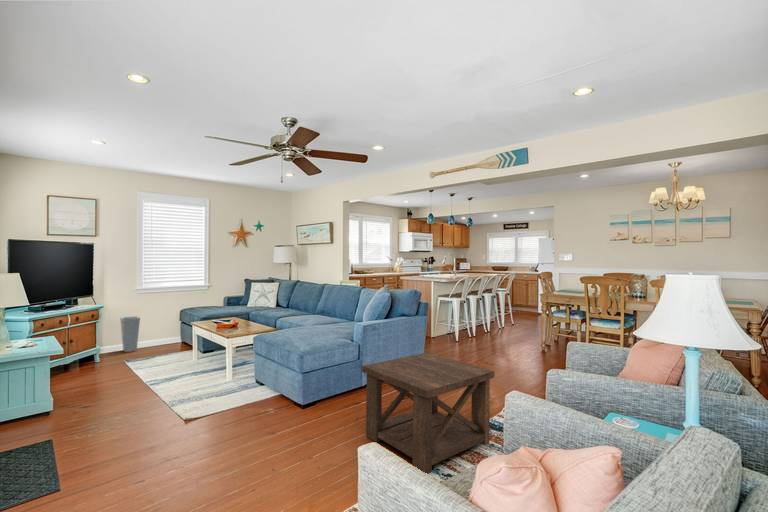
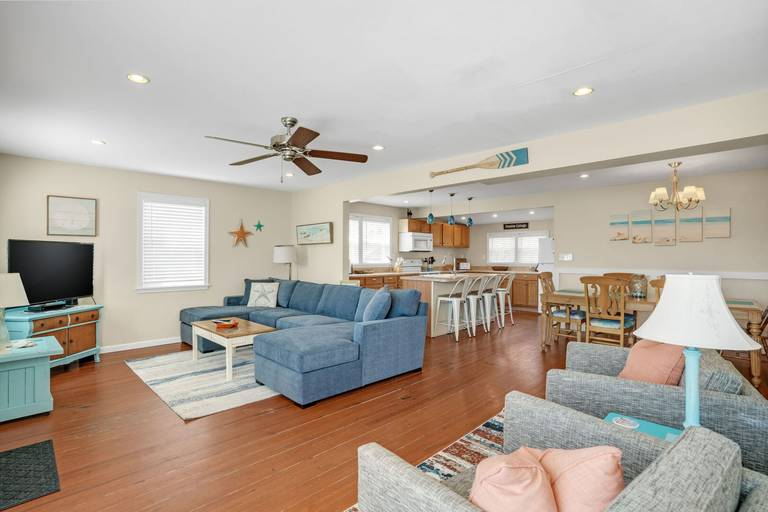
- vase (129, 334)
- side table (426, 404)
